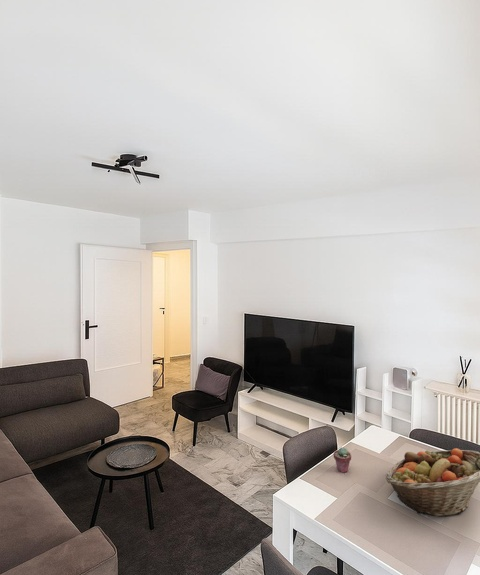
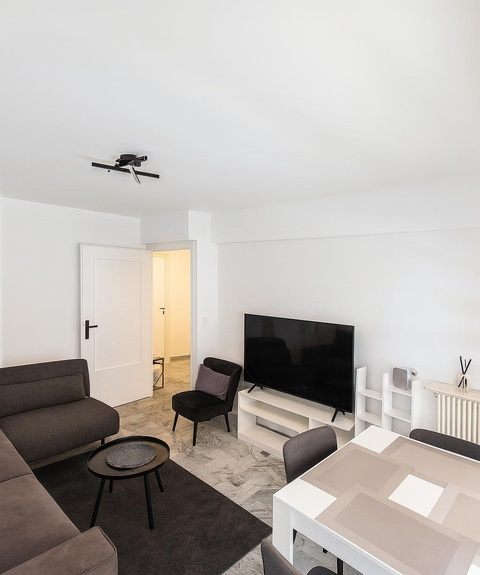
- potted succulent (342, 458)
- fruit basket (436, 475)
